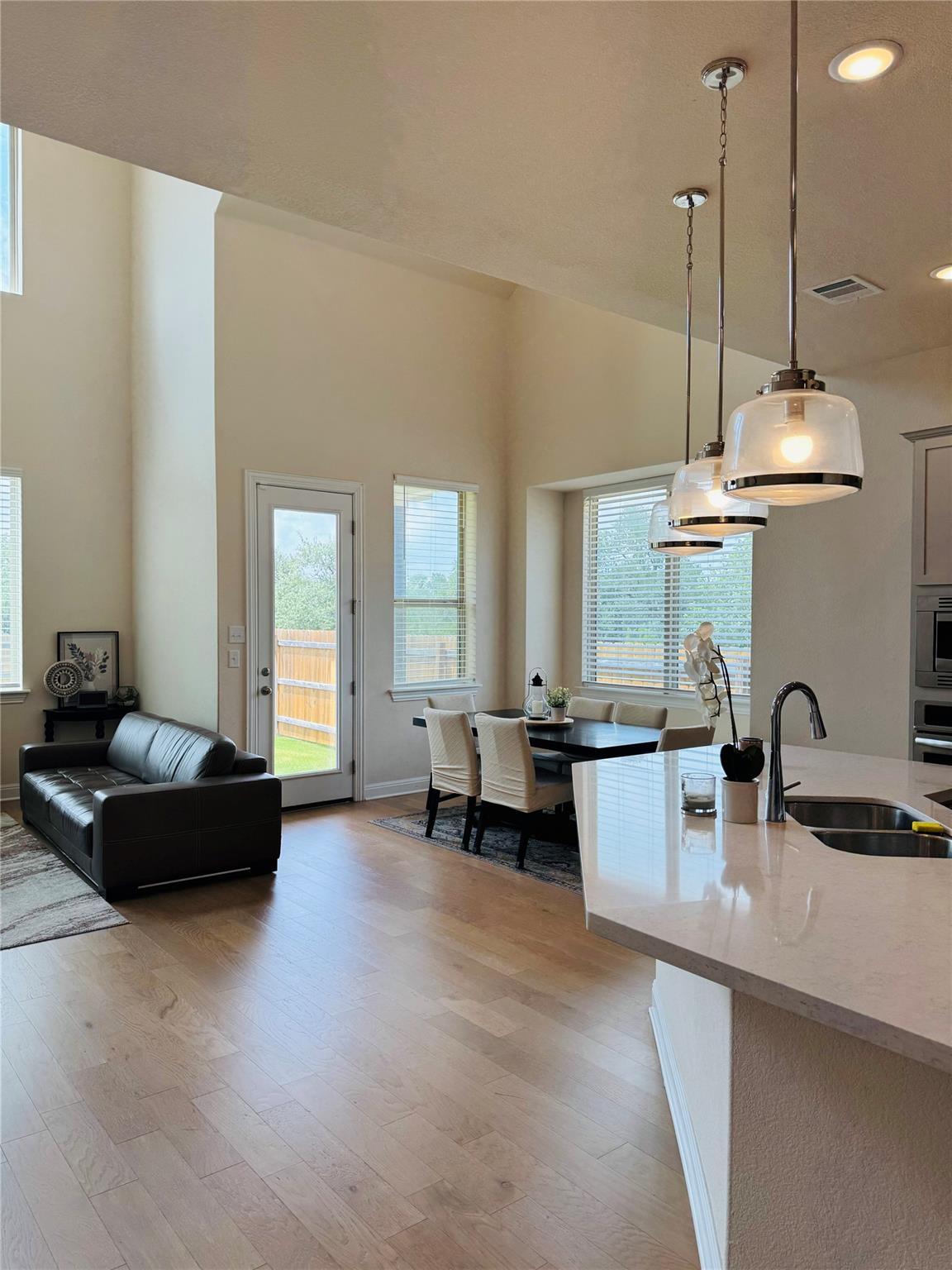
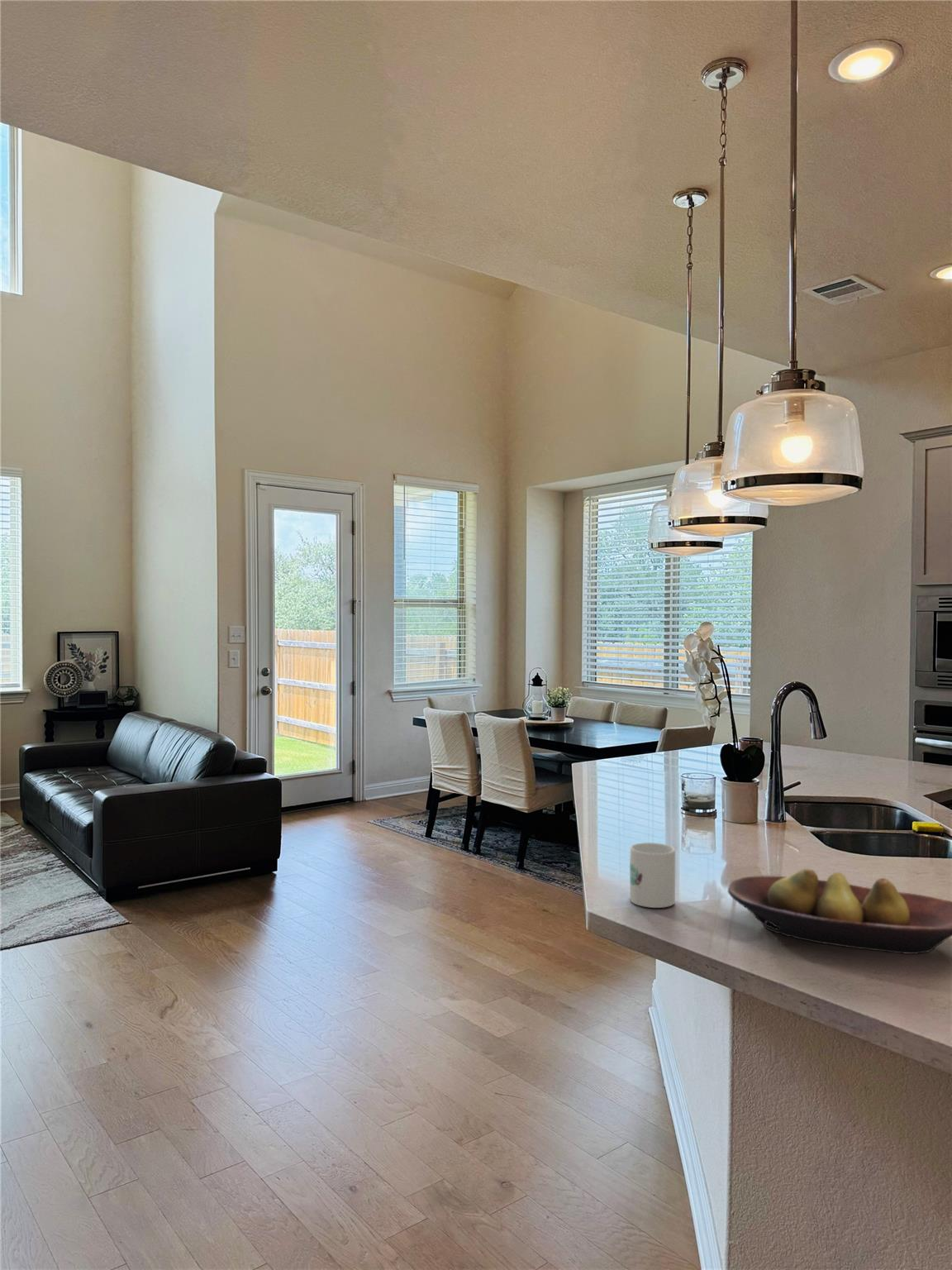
+ mug (647, 871)
+ fruit bowl (845, 904)
